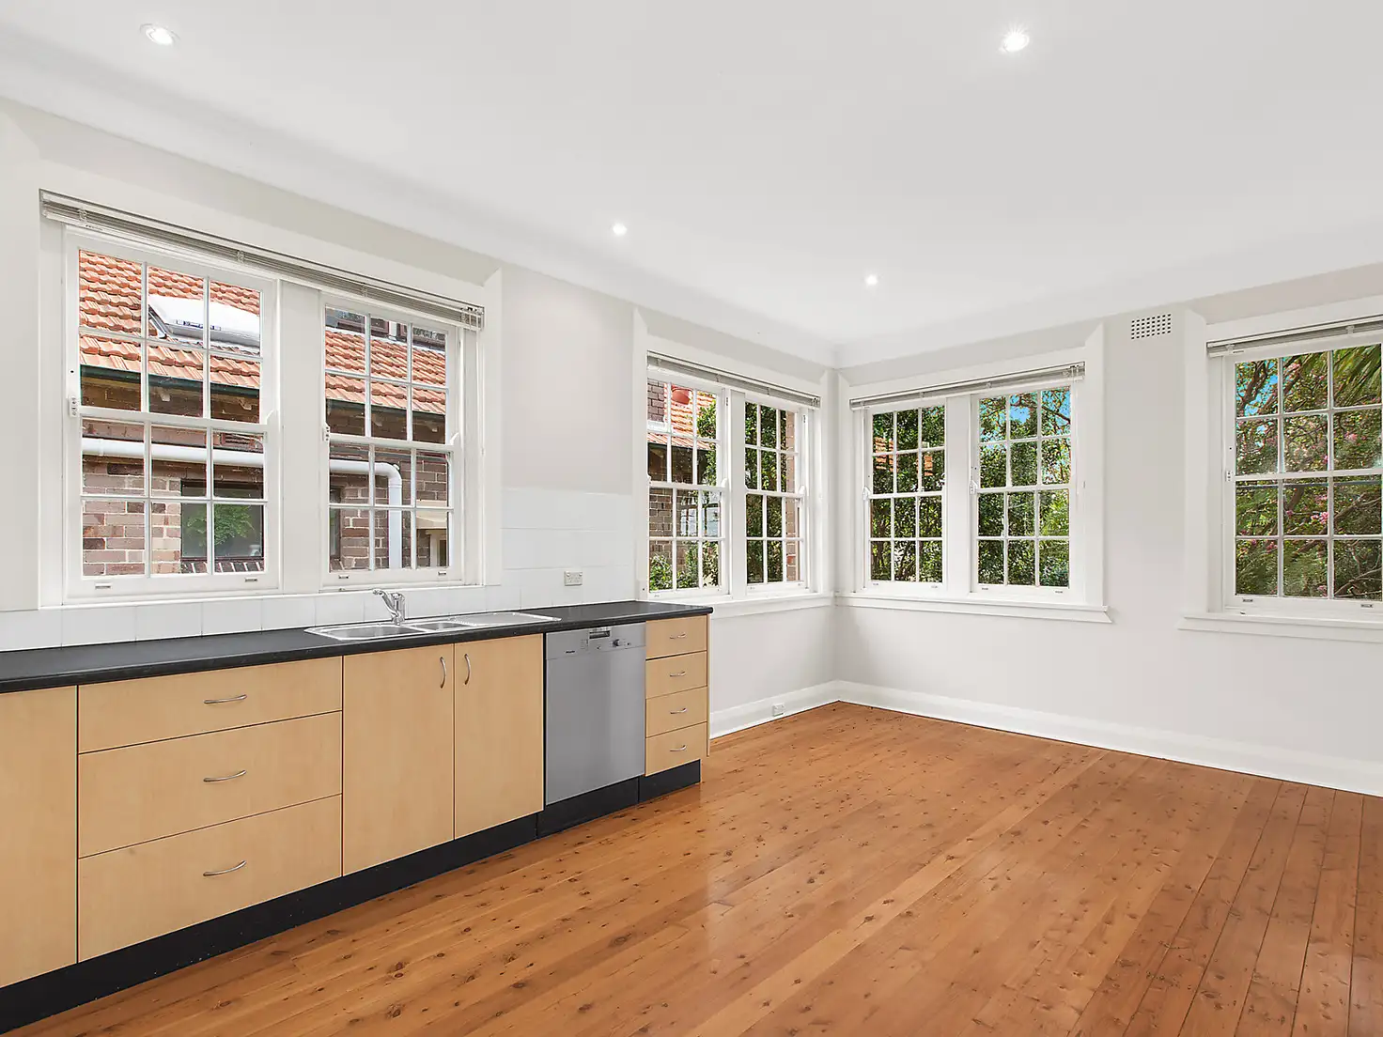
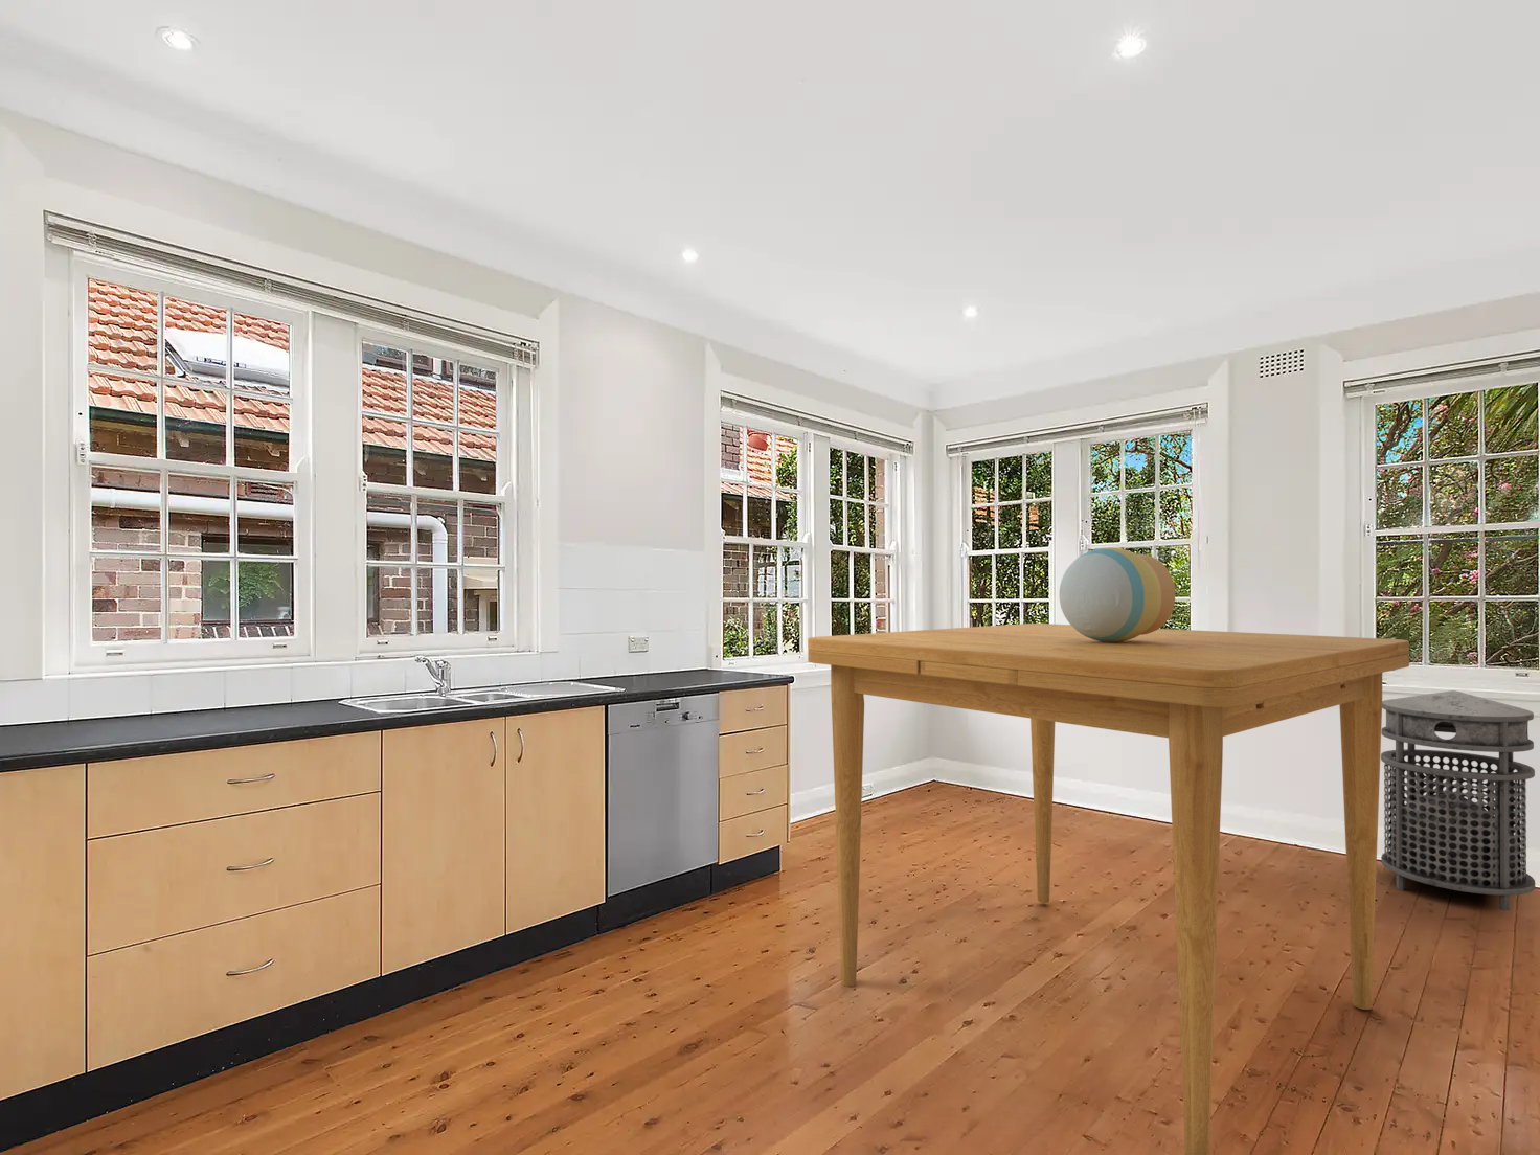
+ vase (1110, 593)
+ dining table (1051, 817)
+ trash can (1453, 787)
